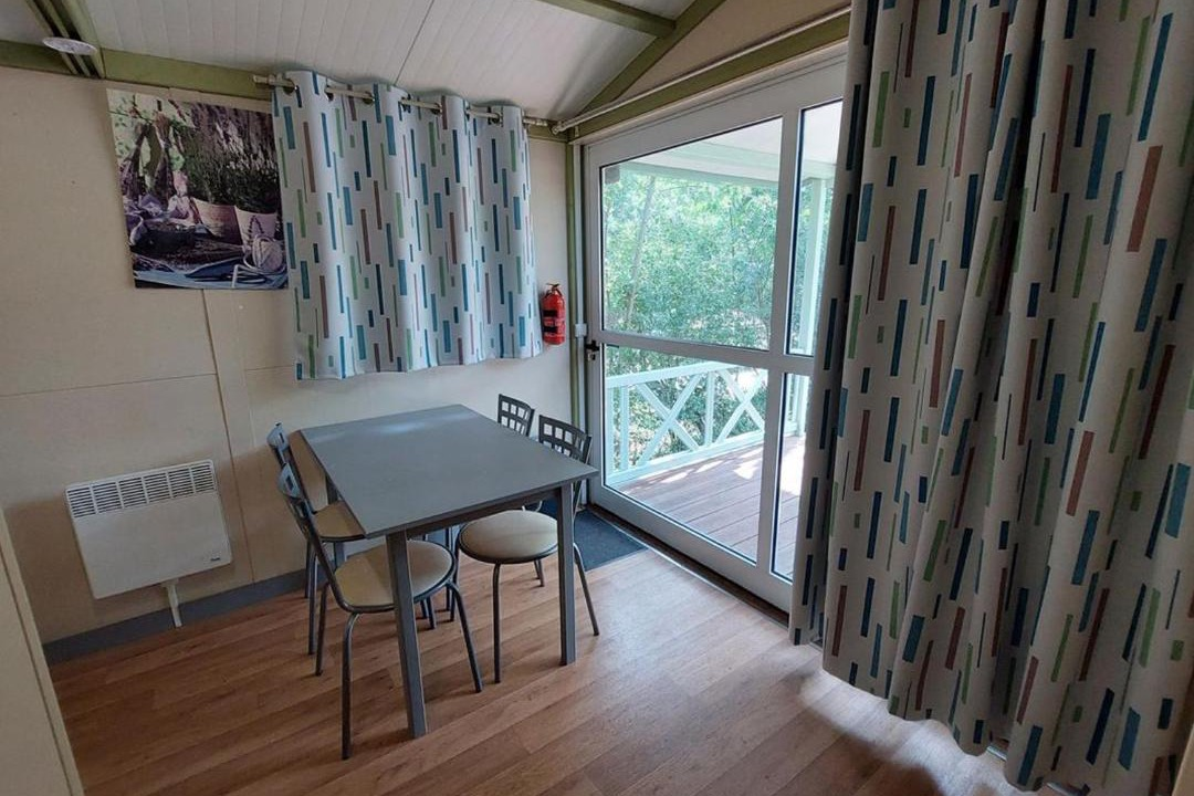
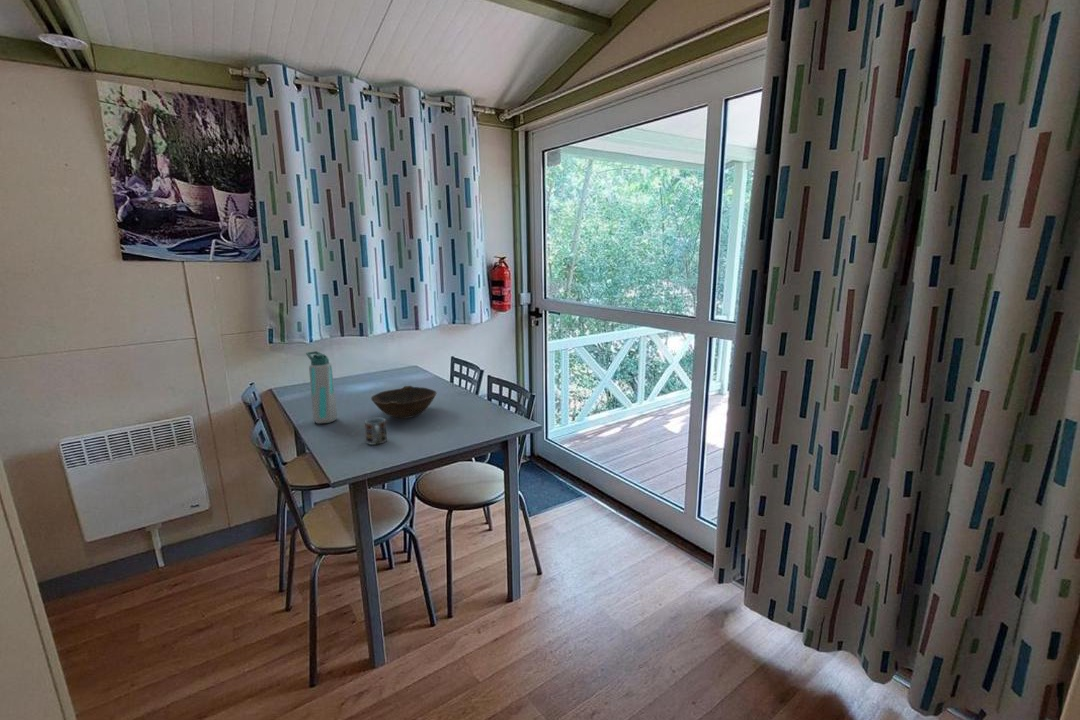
+ water bottle (321, 387)
+ bowl (404, 404)
+ cup (376, 432)
